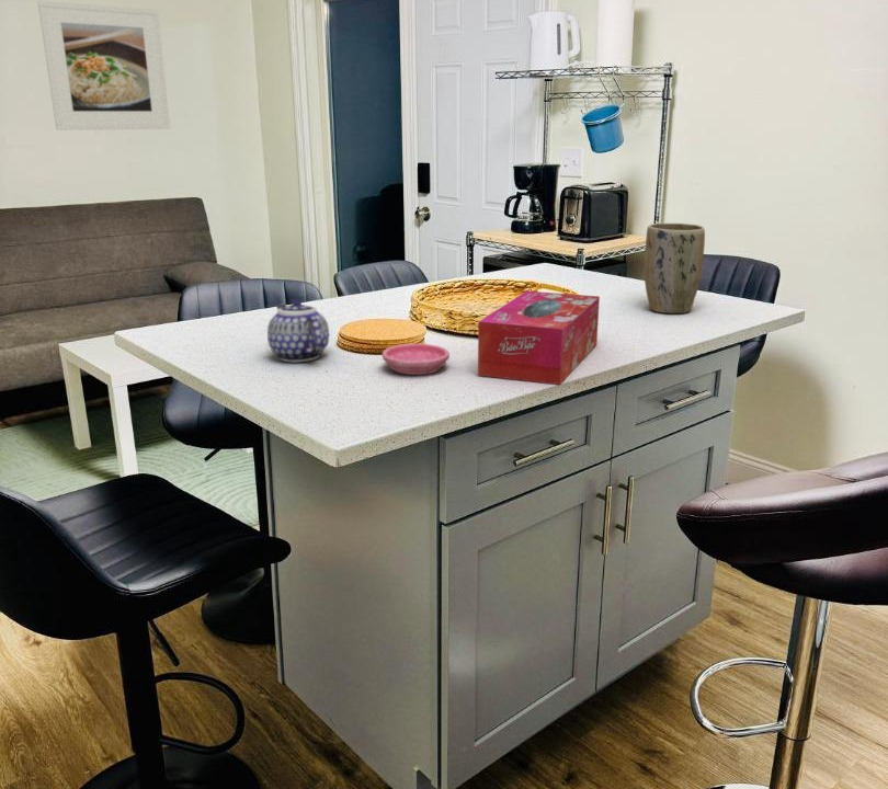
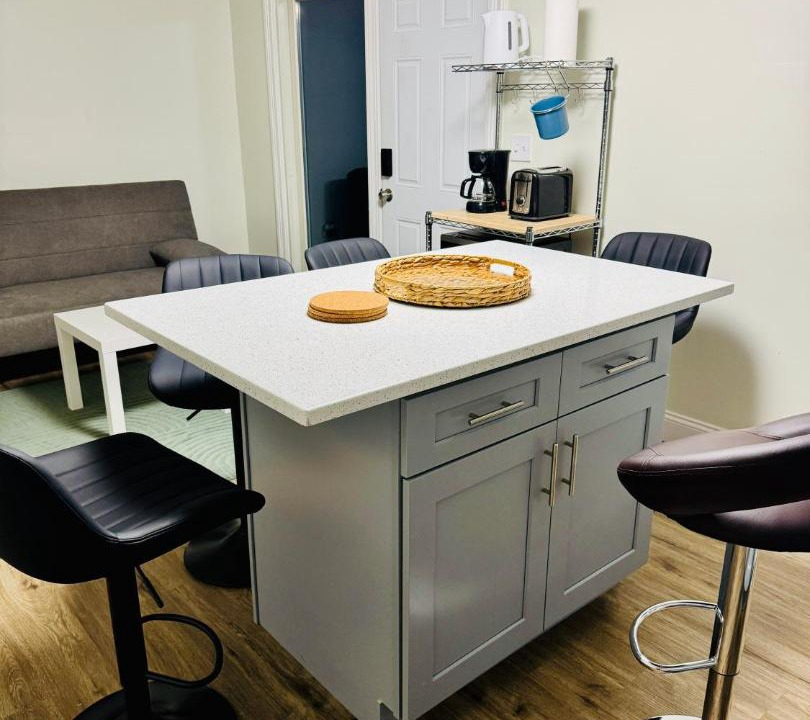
- saucer (415, 359)
- plant pot (672, 268)
- teapot (297, 328)
- tissue box (542, 333)
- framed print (107, 68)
